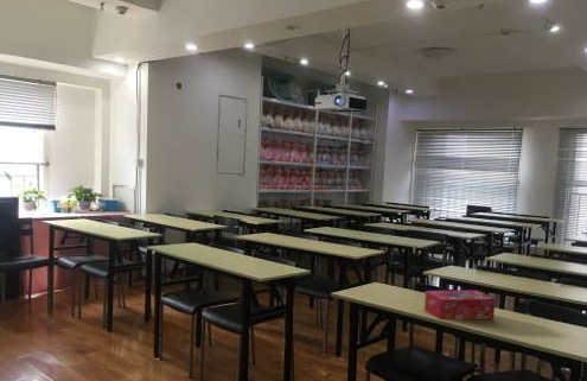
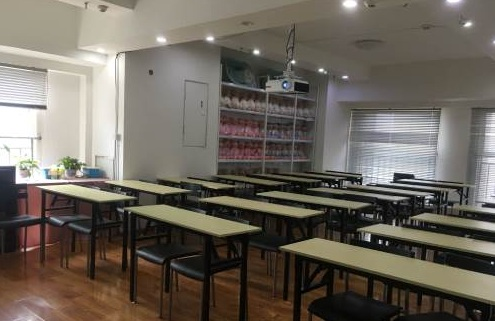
- tissue box (459, 304)
